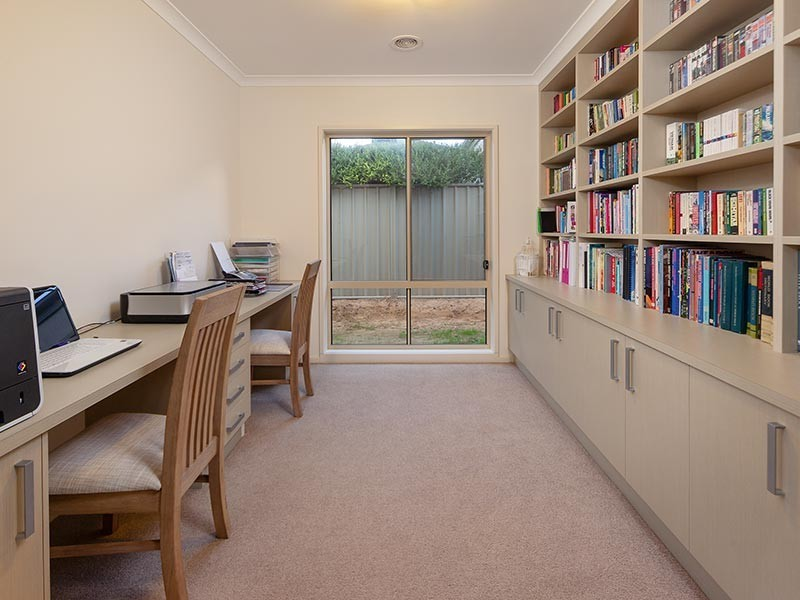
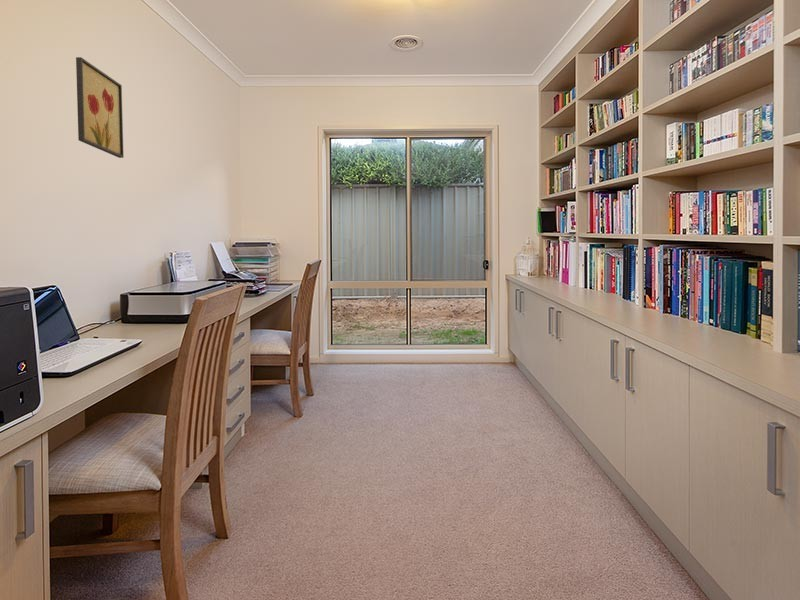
+ wall art (99, 111)
